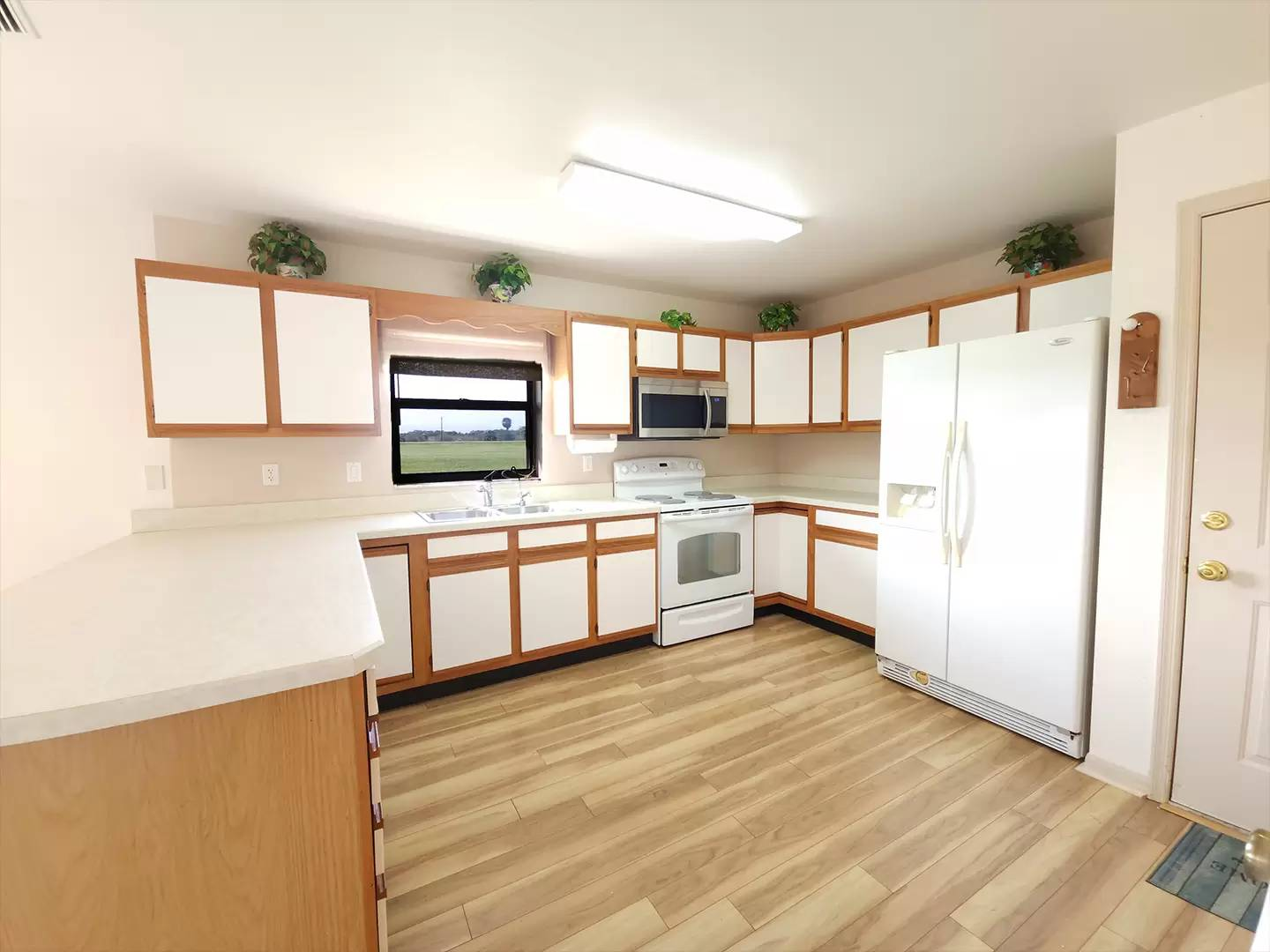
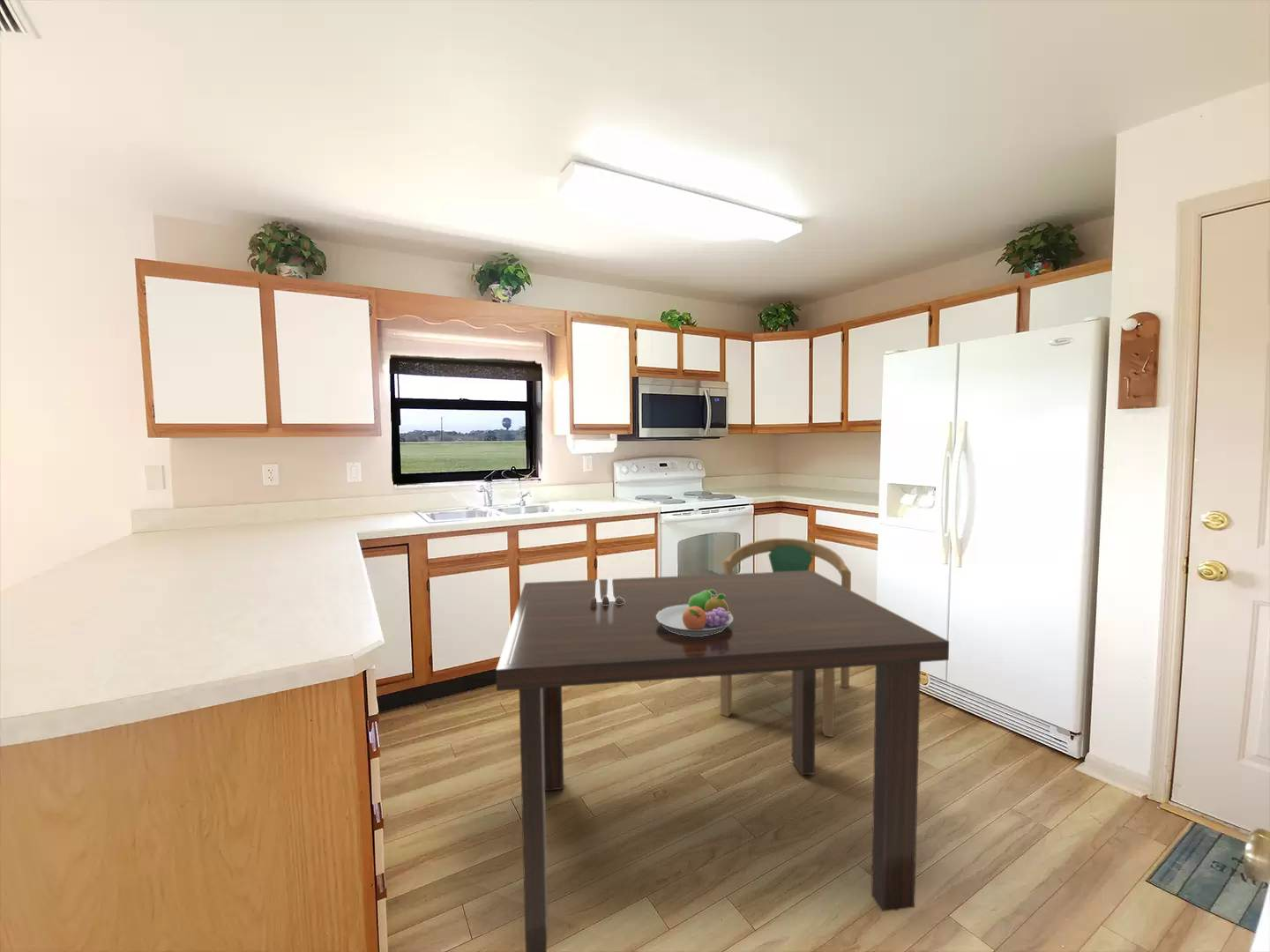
+ fruit bowl (696, 607)
+ dining table (697, 677)
+ salt and pepper shaker set (608, 590)
+ dining chair (782, 571)
